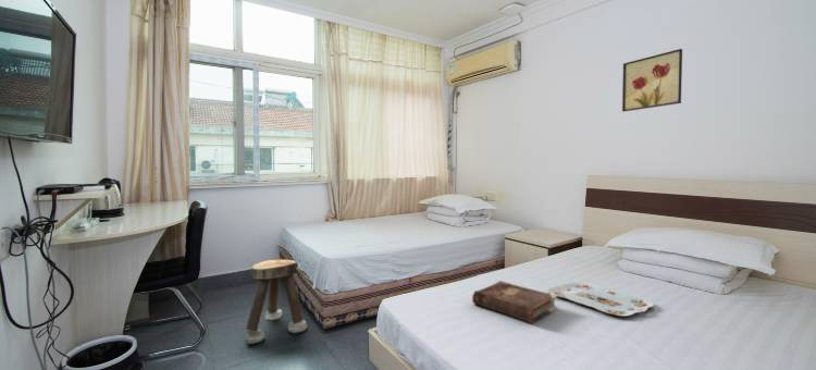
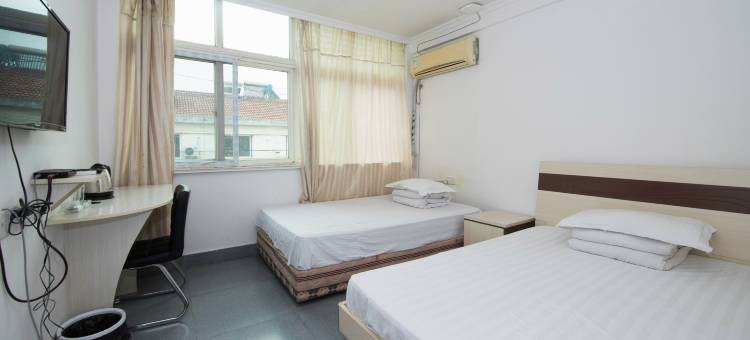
- book (514, 299)
- wall art (651, 82)
- stool (273, 294)
- serving tray (597, 297)
